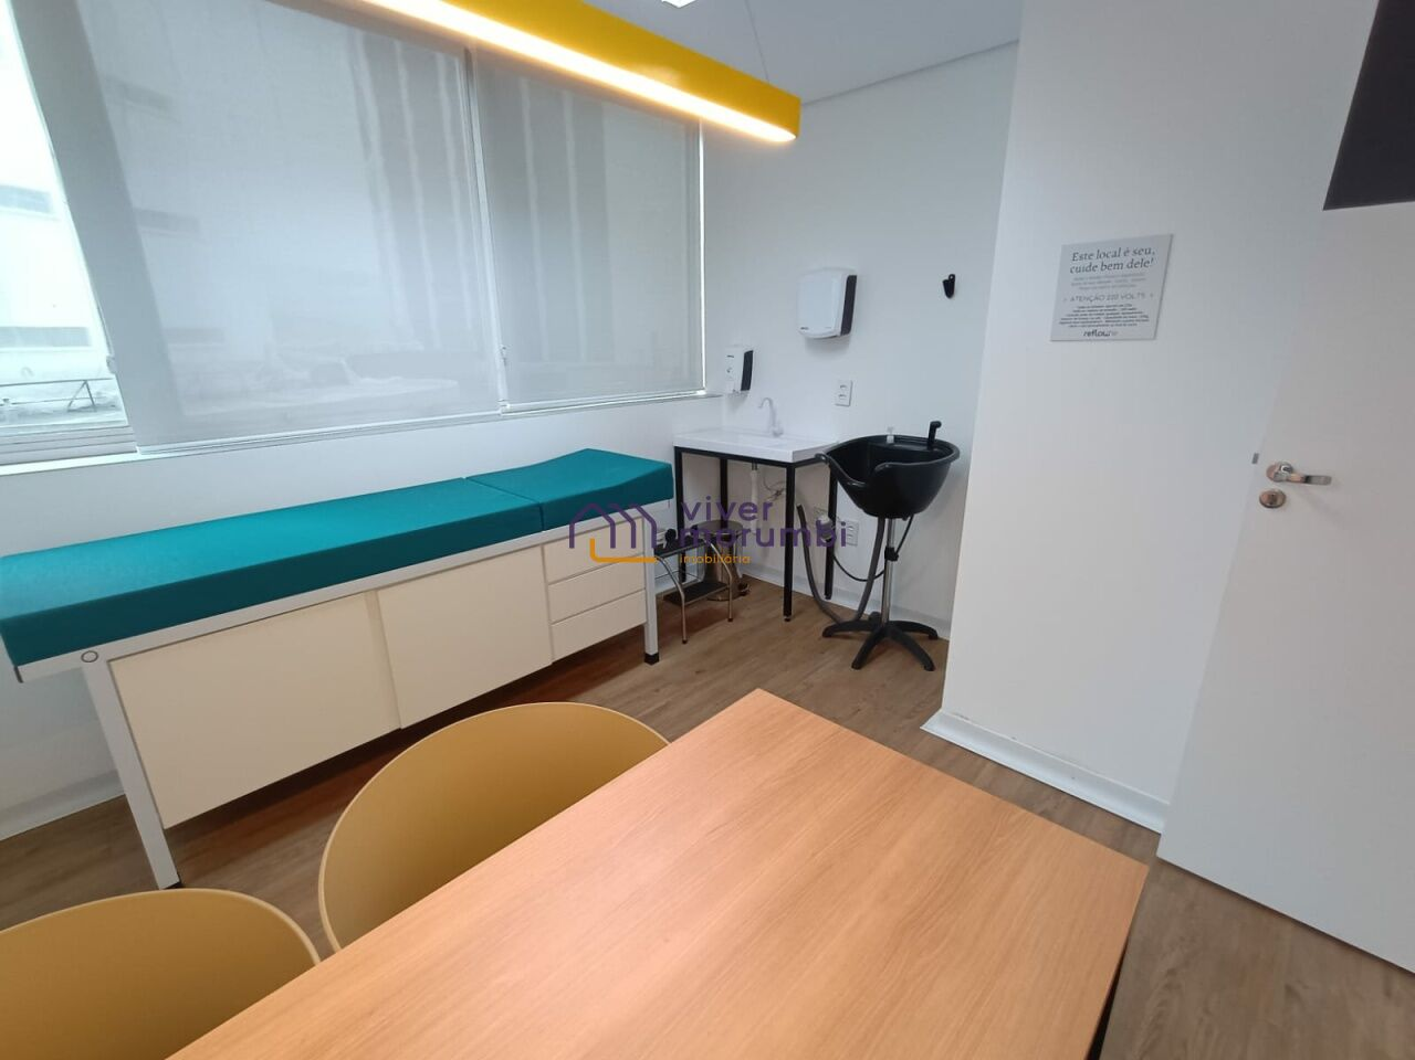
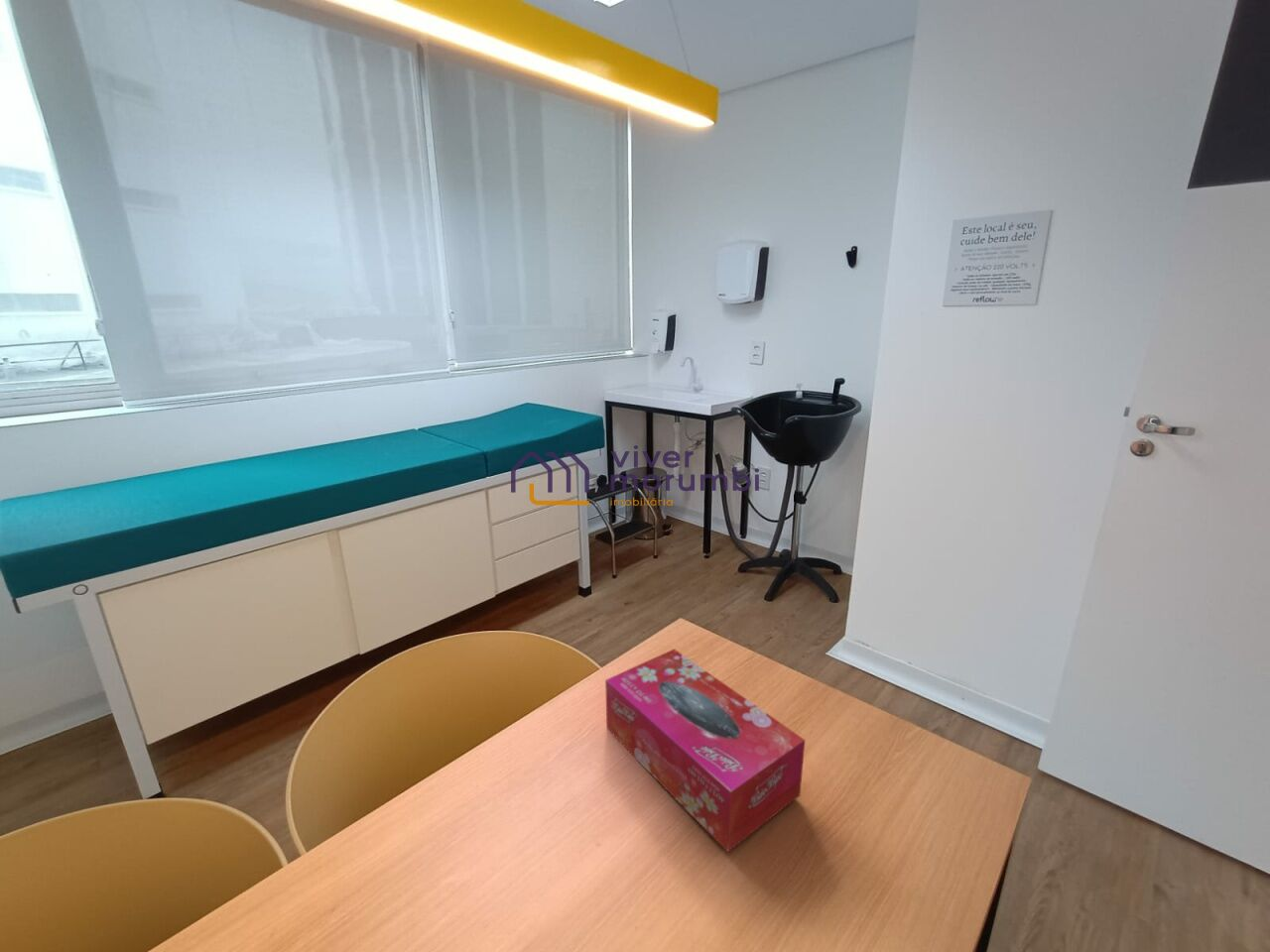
+ tissue box (697, 734)
